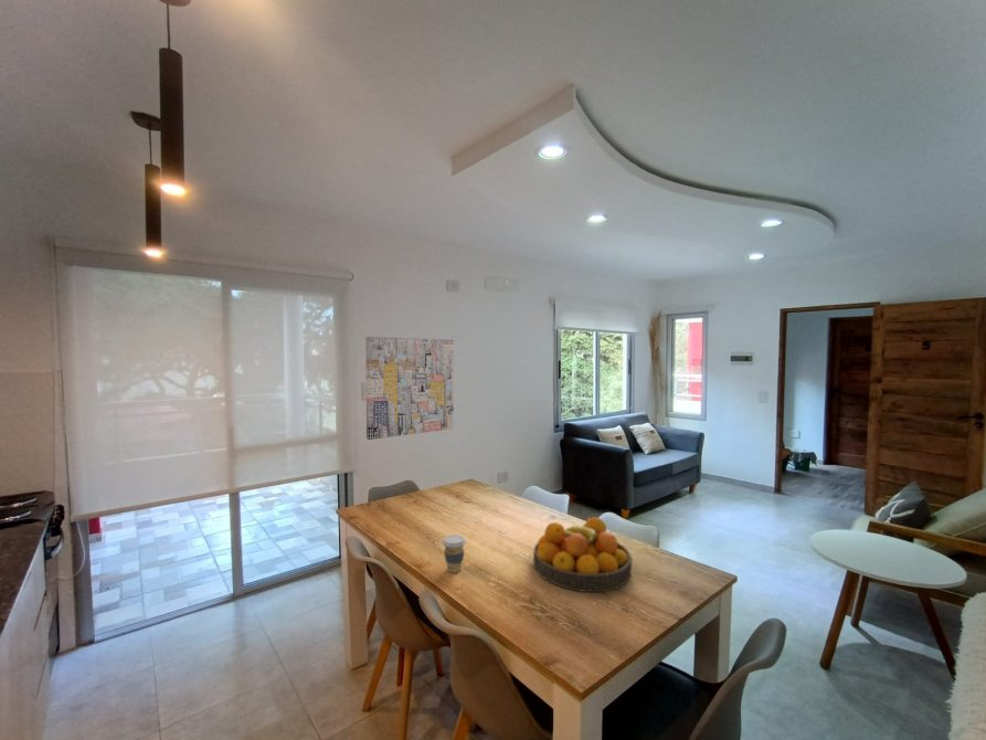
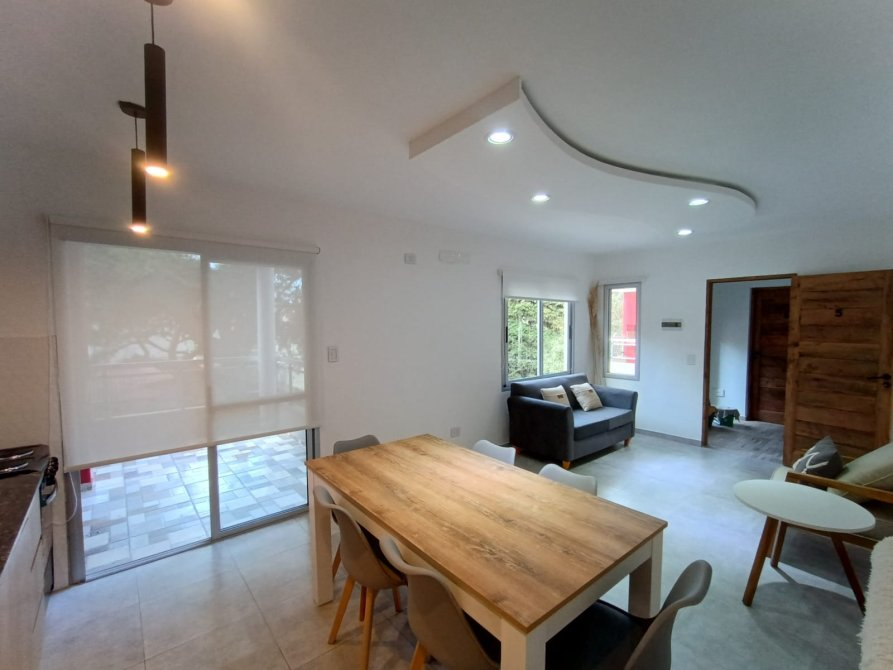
- wall art (412, 385)
- fruit bowl (581, 545)
- coffee cup (454, 553)
